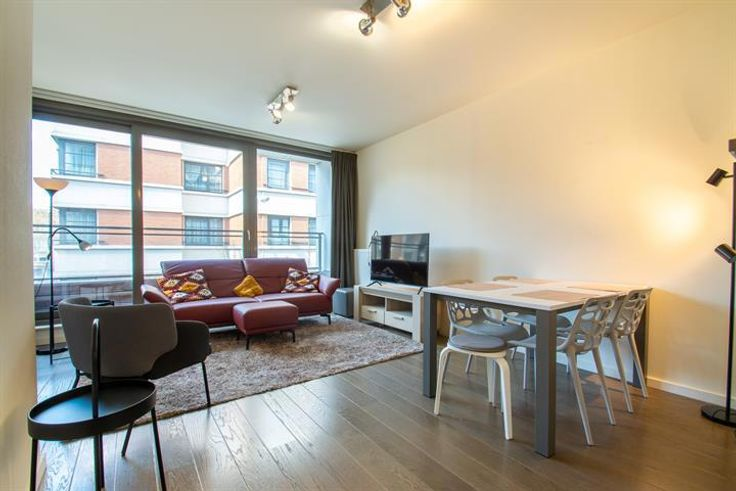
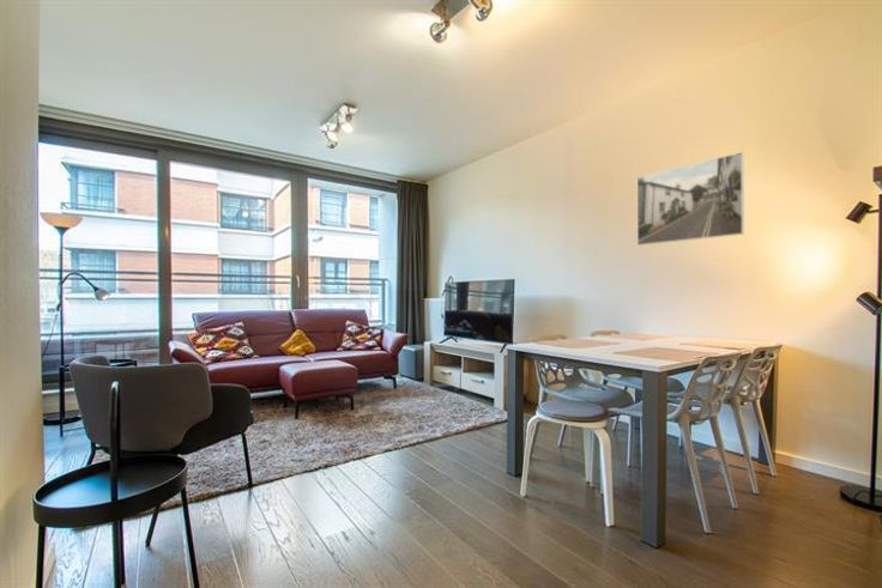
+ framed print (685, 202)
